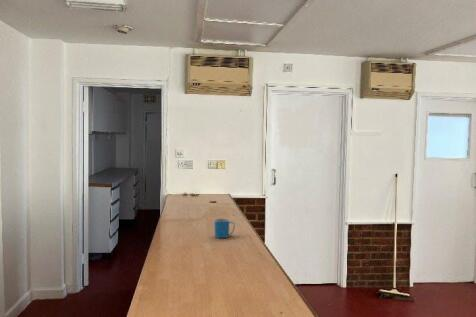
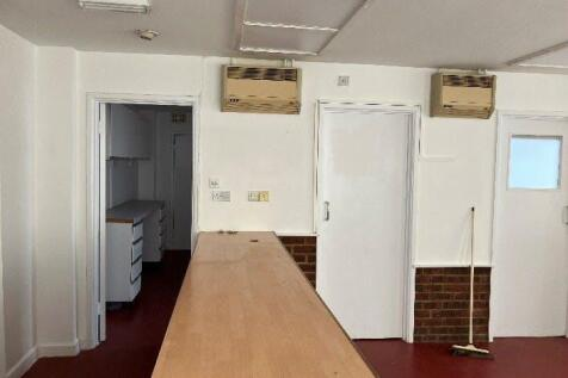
- mug (224, 228)
